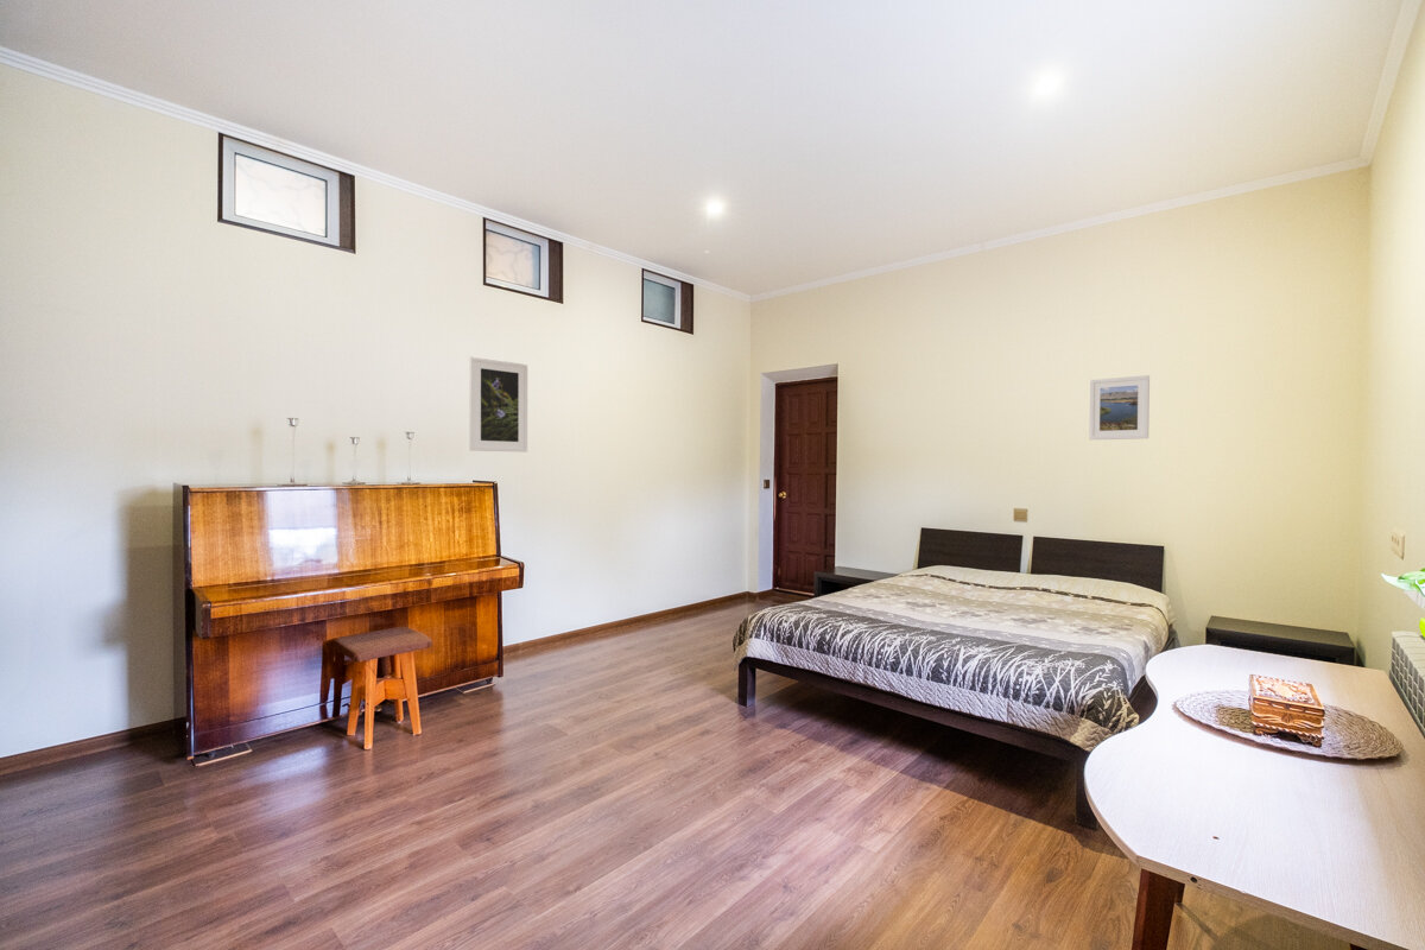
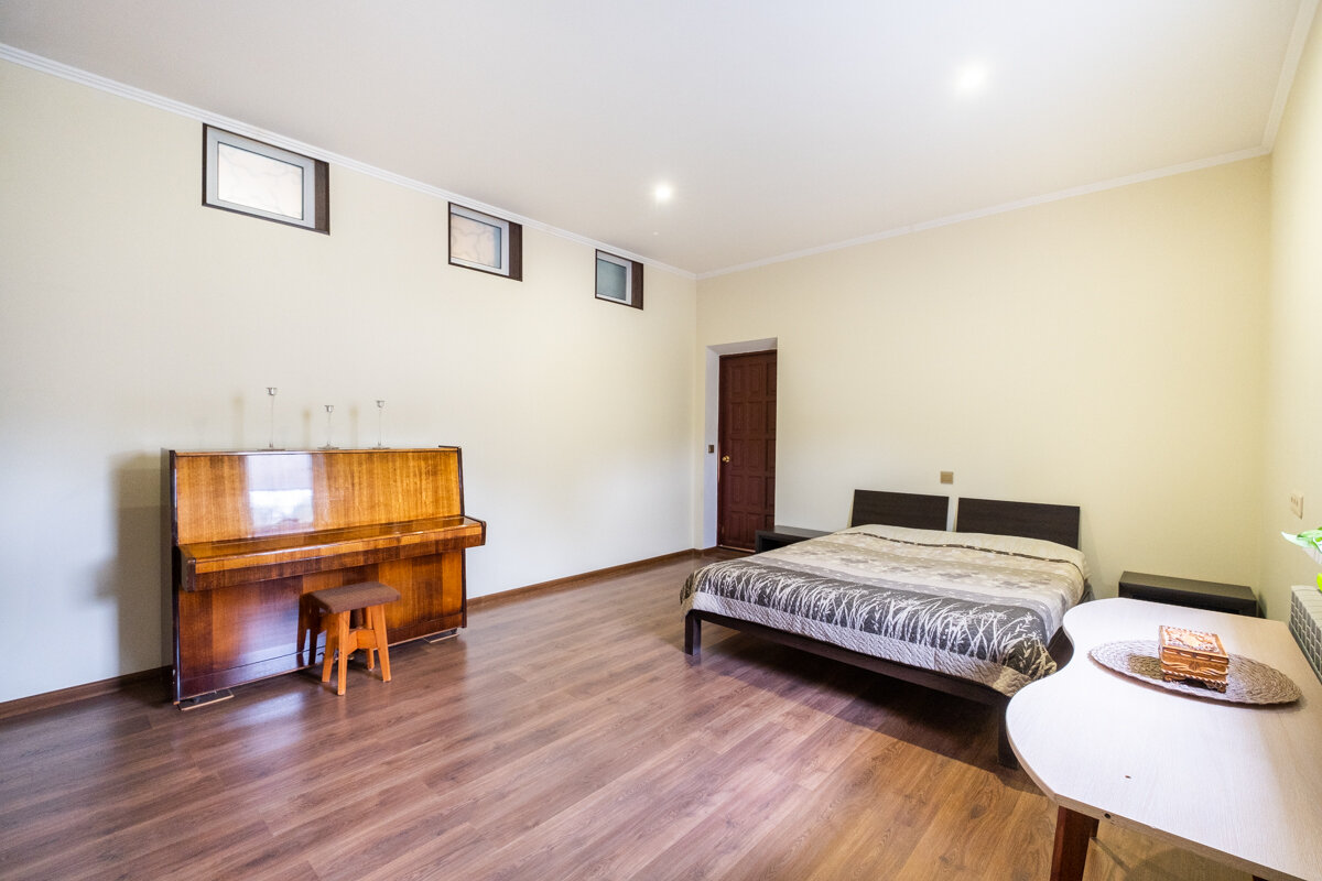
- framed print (1119, 408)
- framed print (499, 405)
